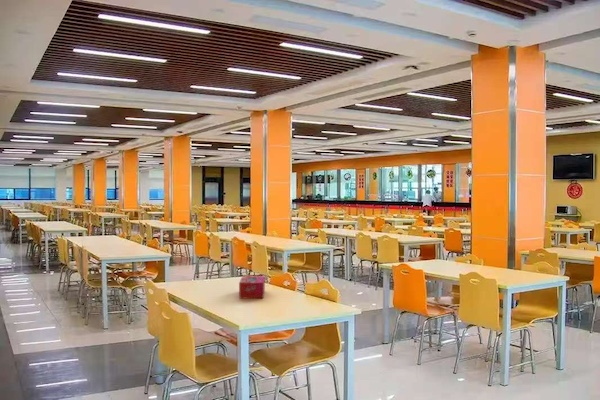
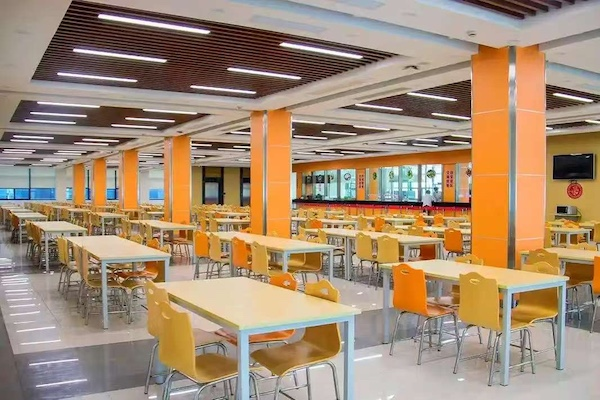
- tissue box (252, 286)
